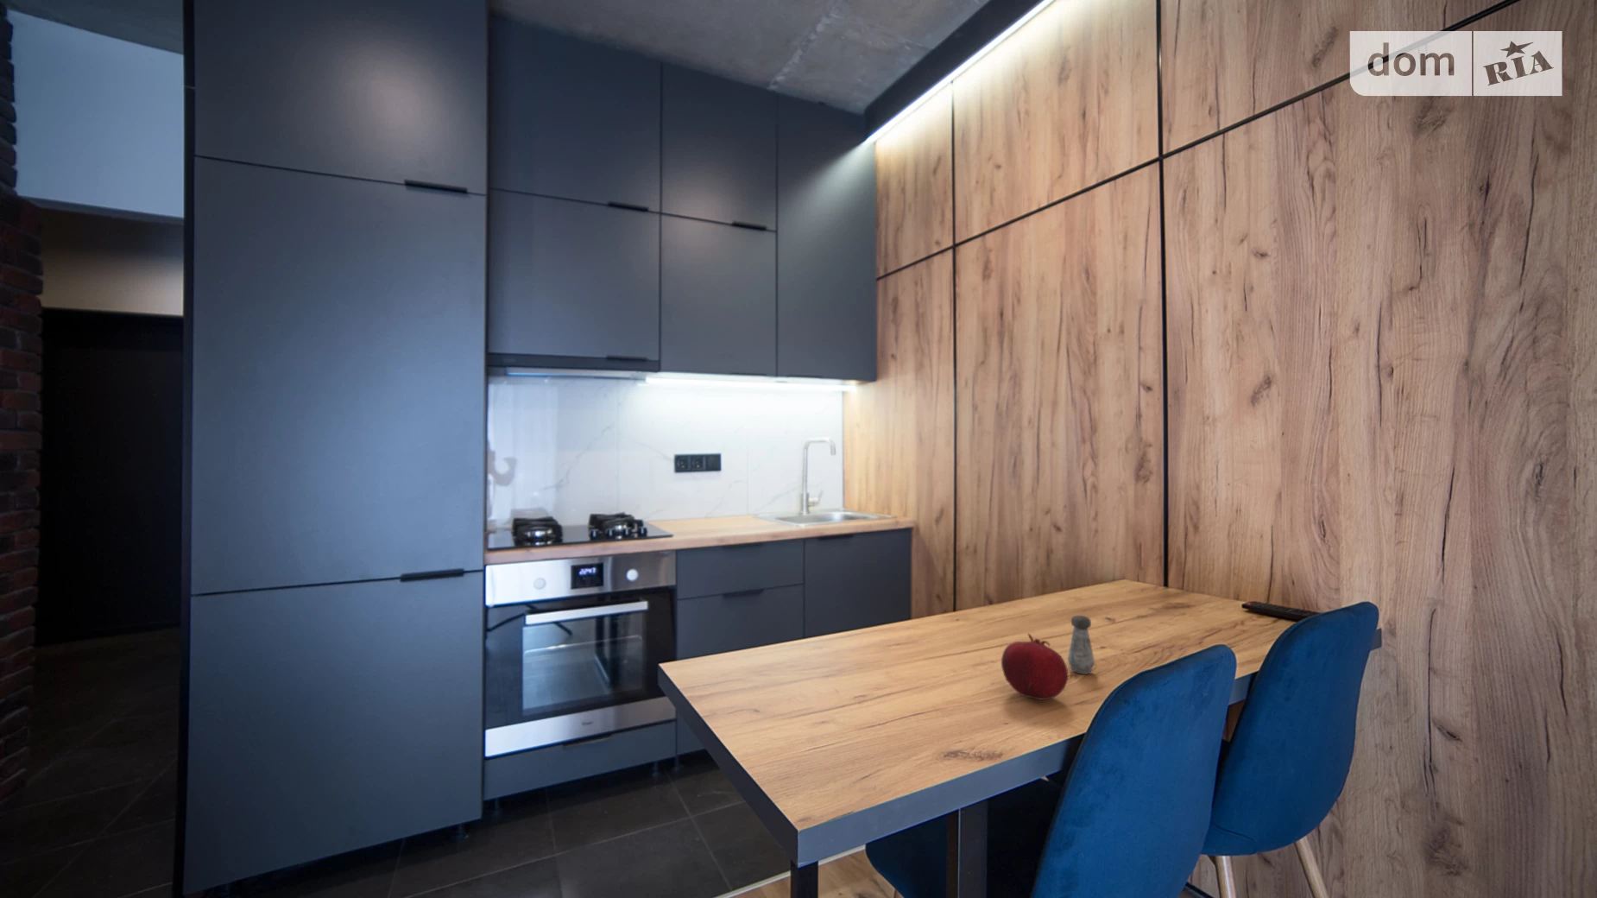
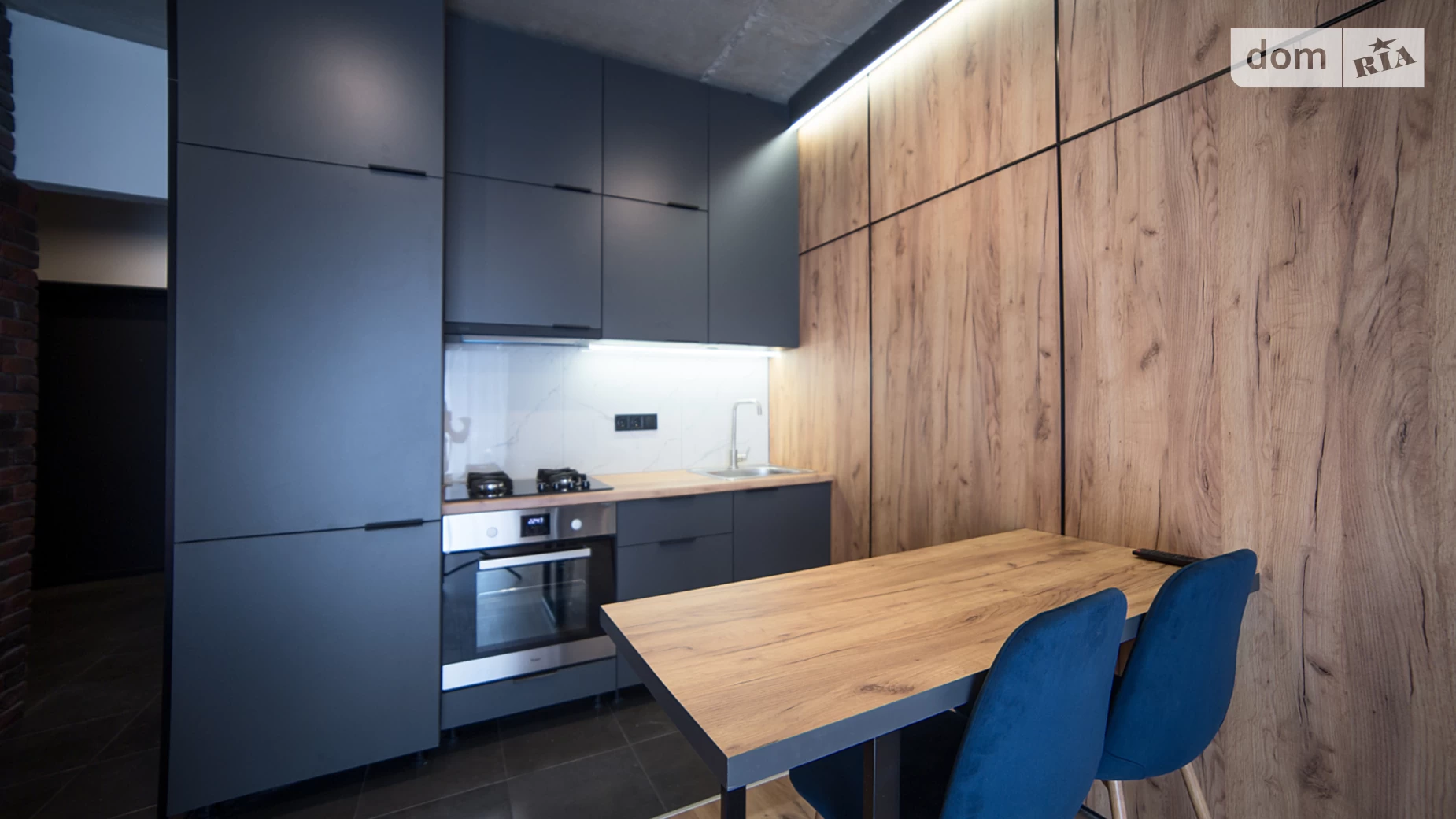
- salt shaker (1080, 644)
- fruit (1034, 667)
